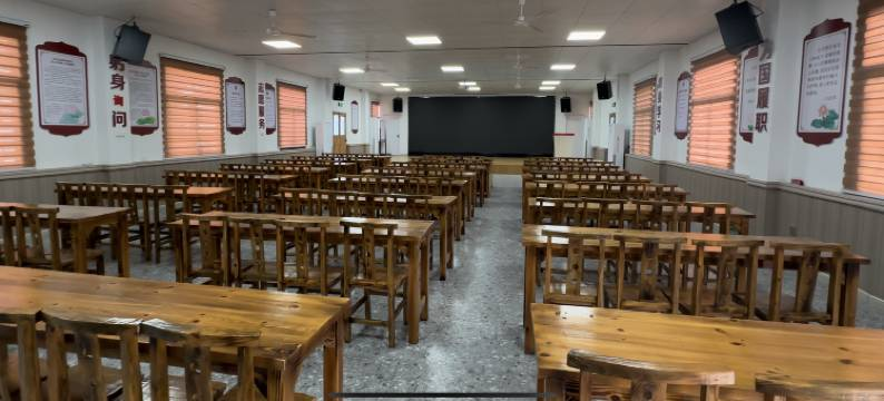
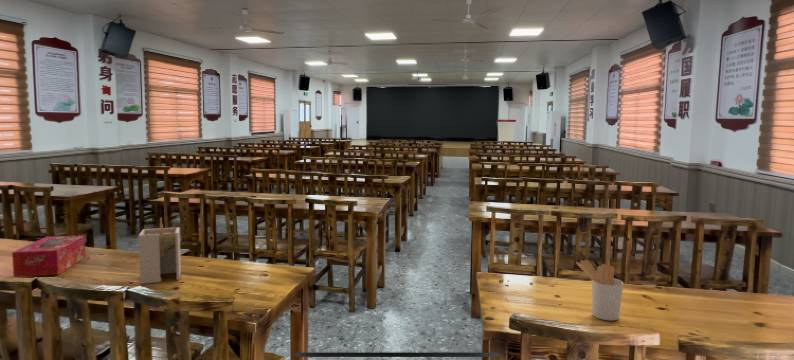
+ utensil holder (160, 247)
+ tissue box (51, 254)
+ utensil holder (598, 288)
